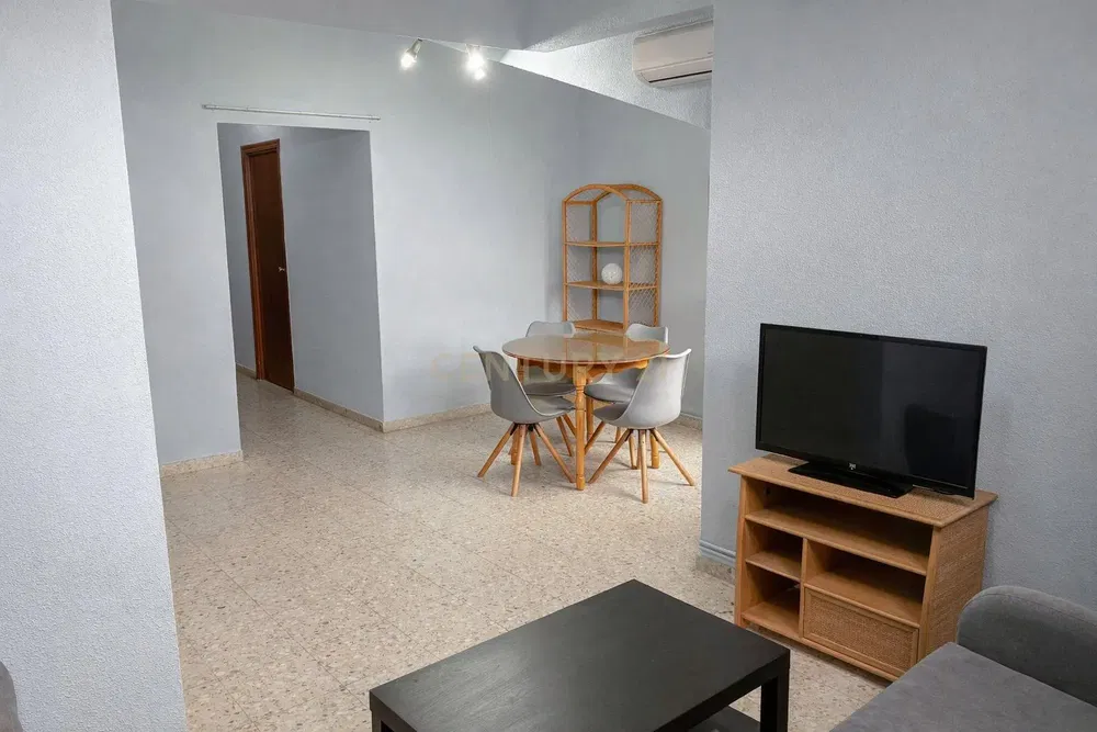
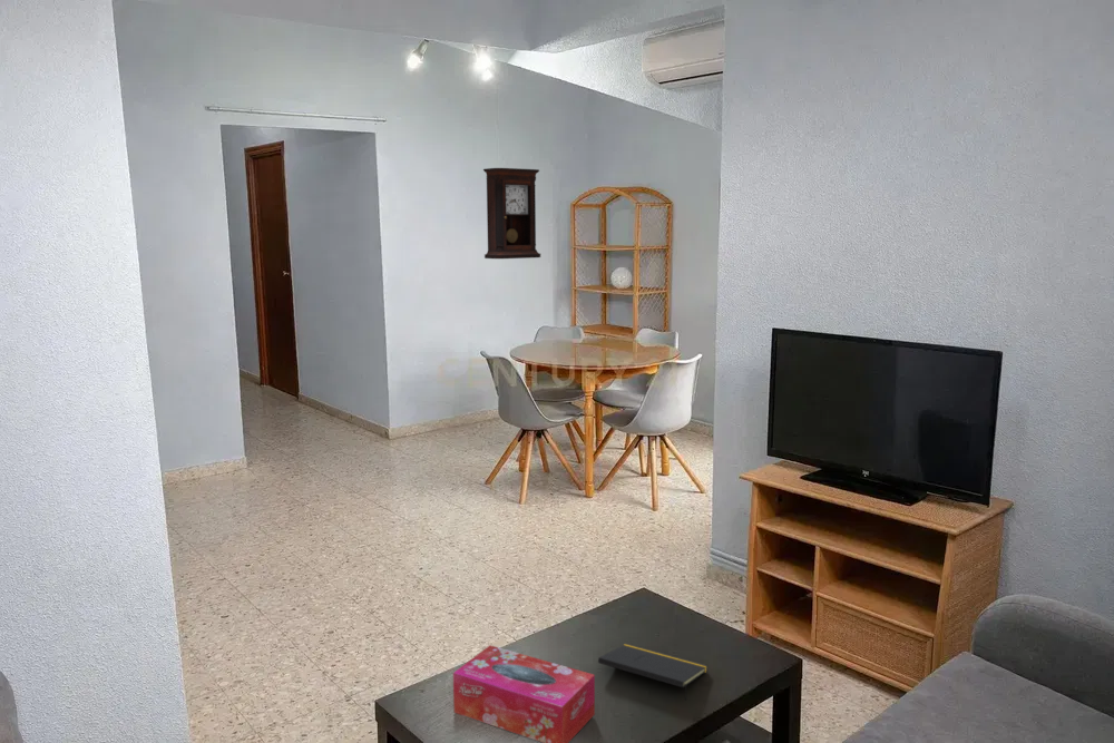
+ pendulum clock (514, 214)
+ notepad (653, 664)
+ tissue box (524, 693)
